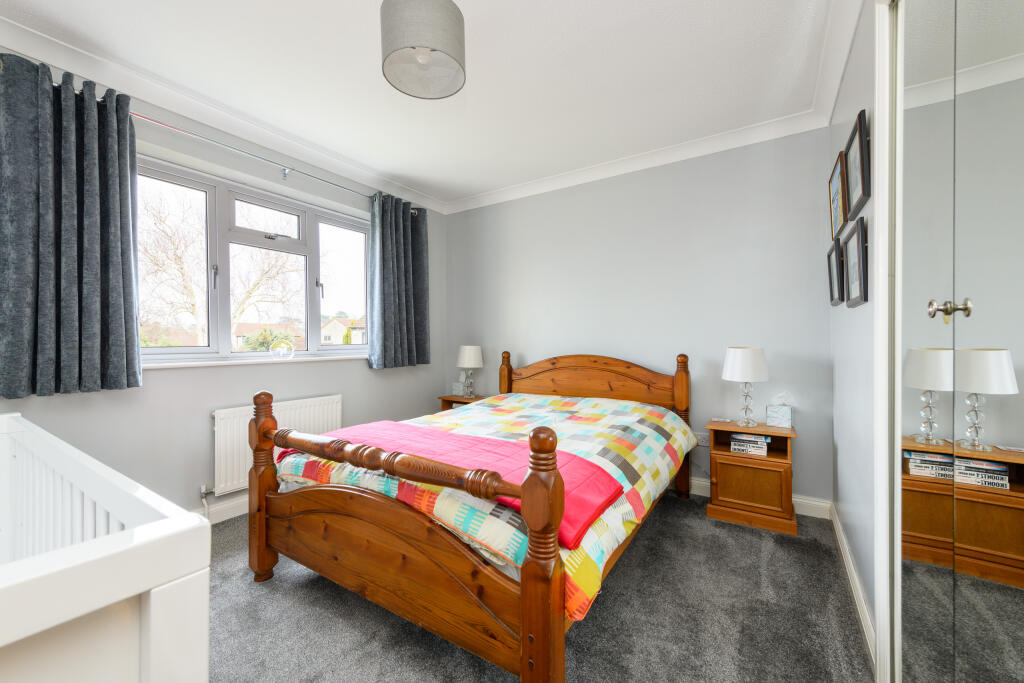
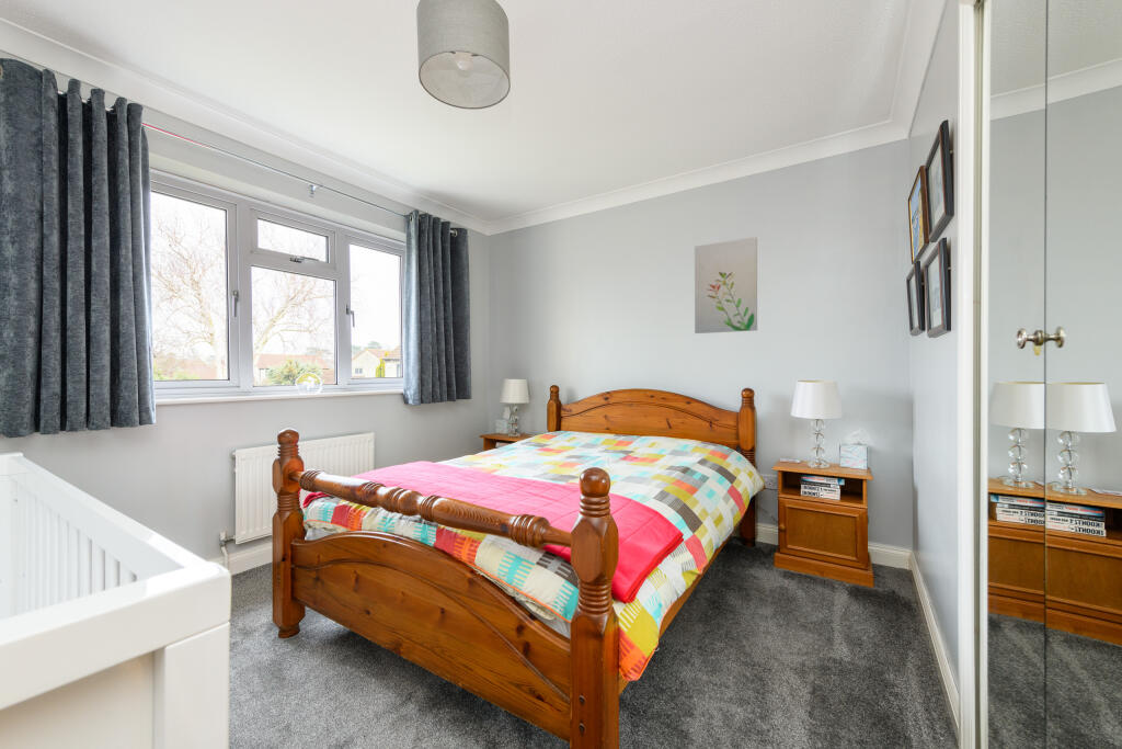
+ wall art (724, 286)
